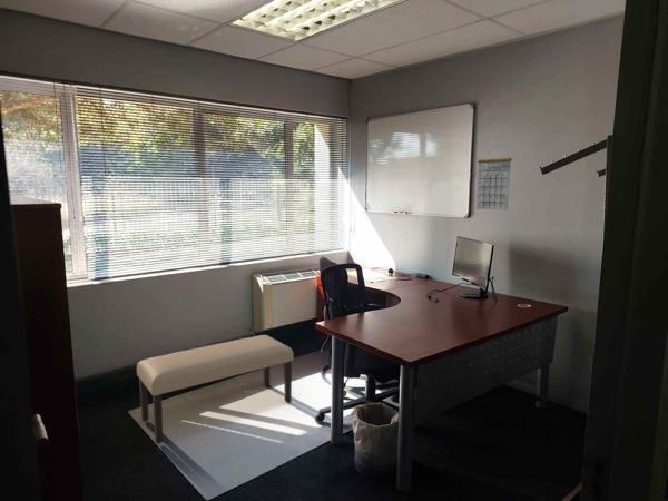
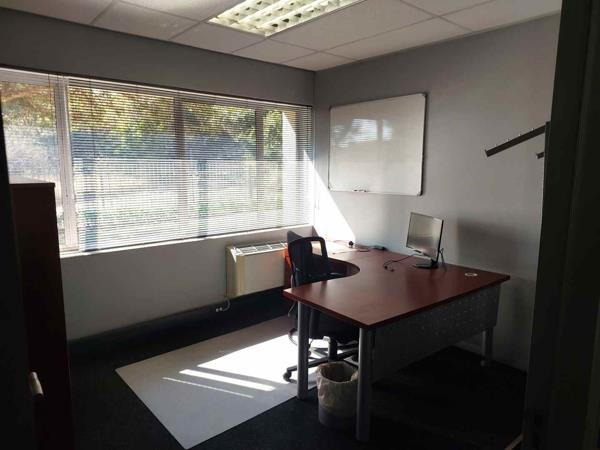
- bench (218, 379)
- calendar (493, 178)
